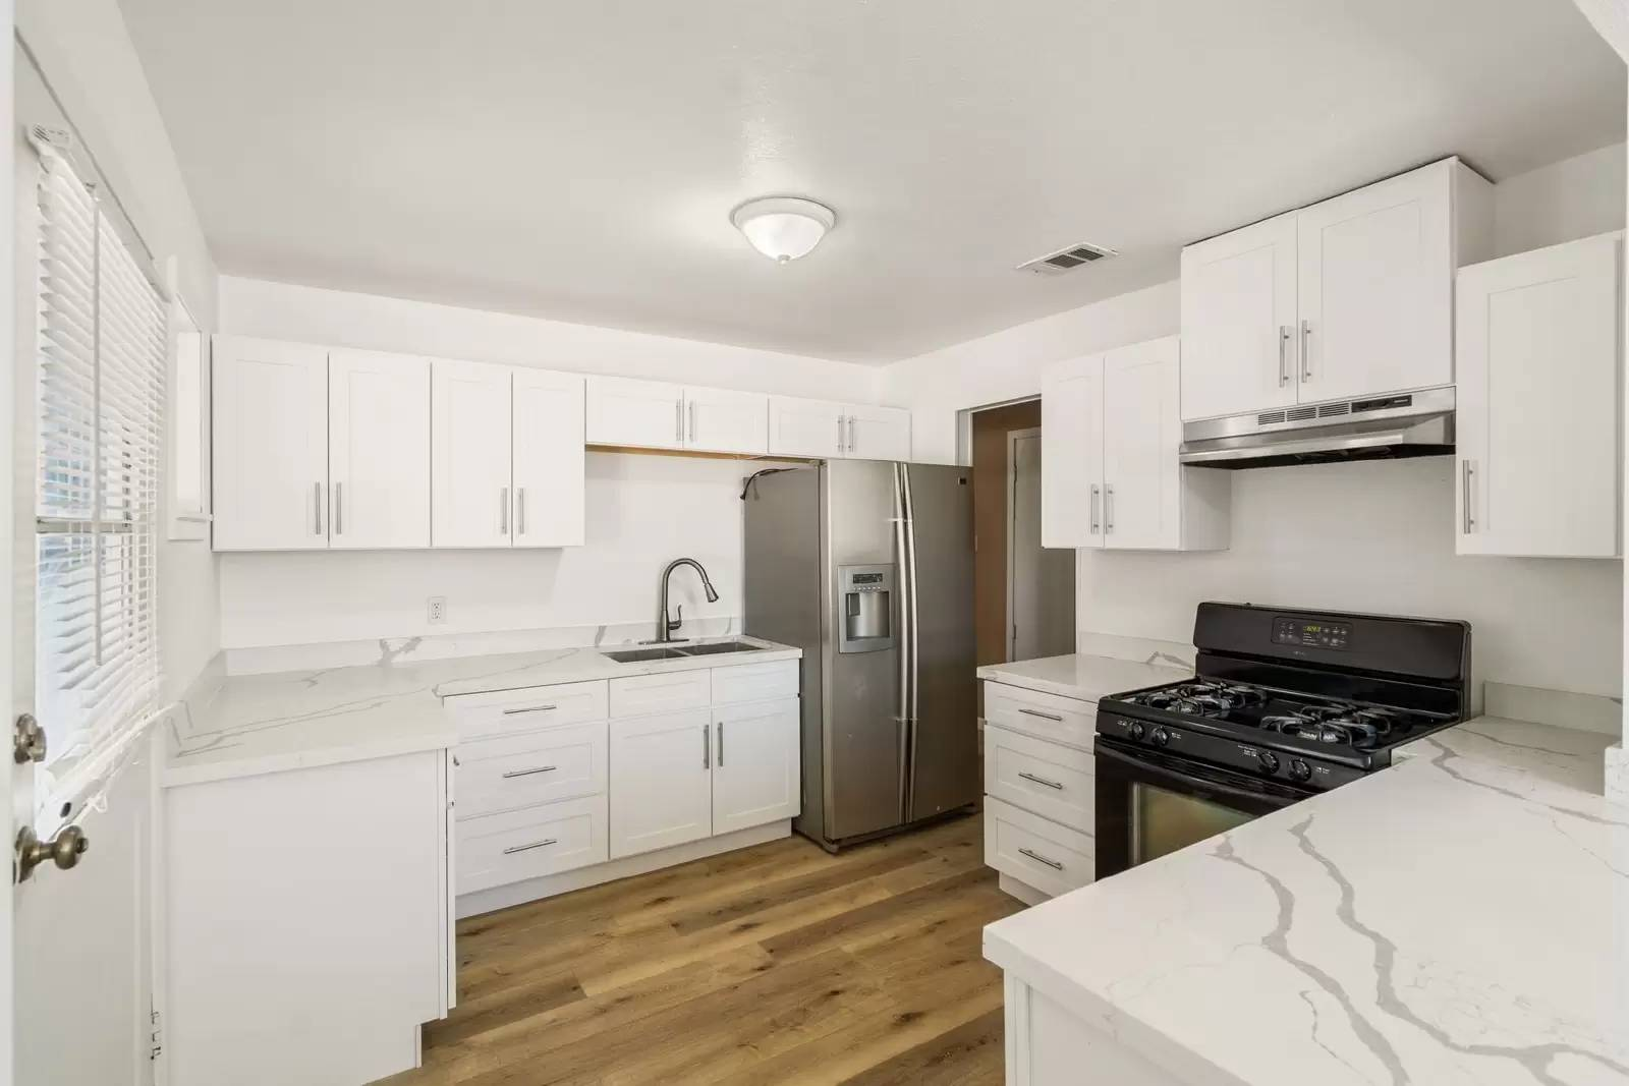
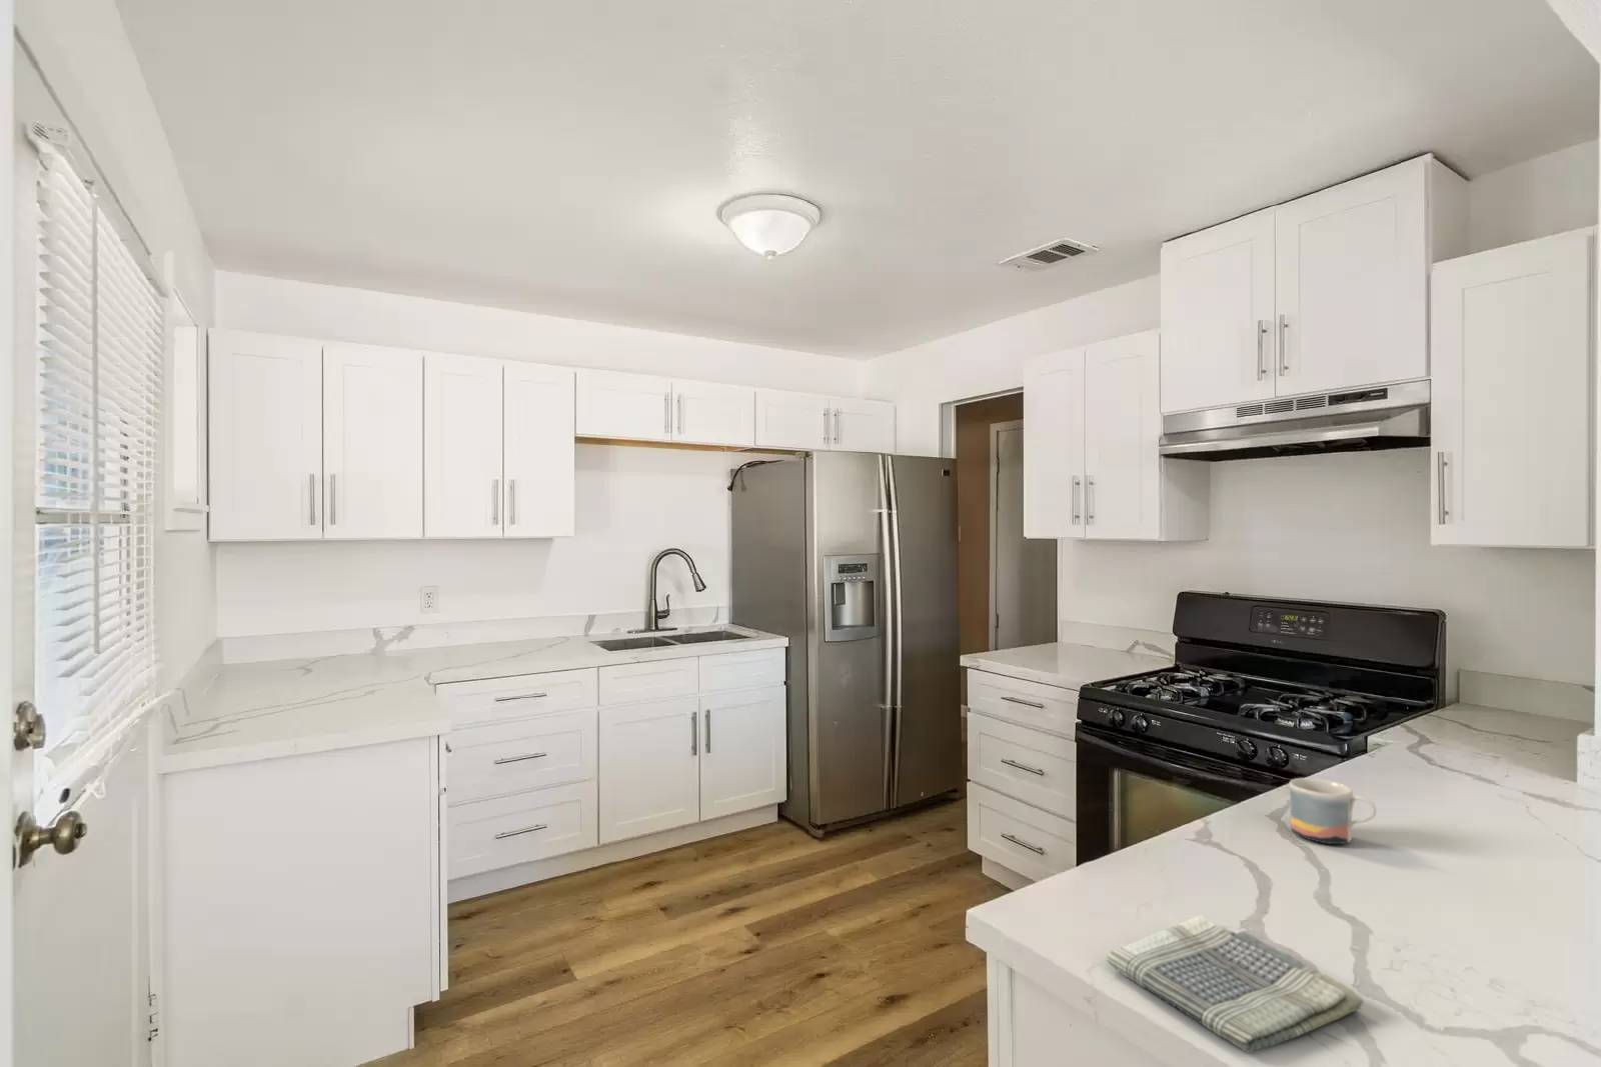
+ dish towel (1229, 974)
+ mug (1332, 813)
